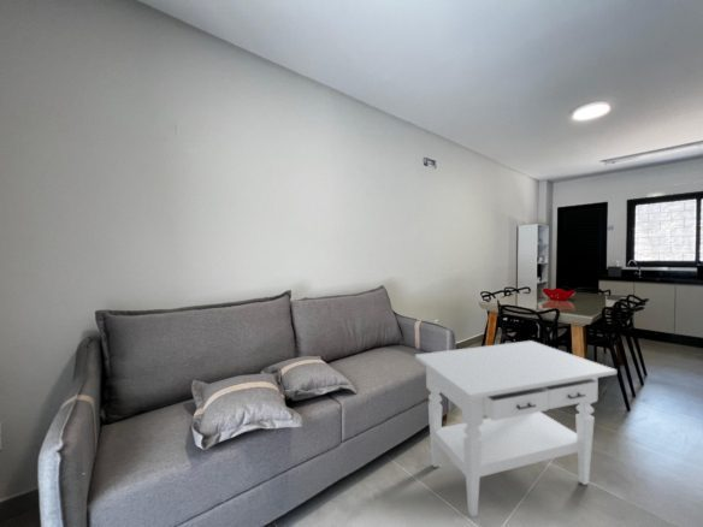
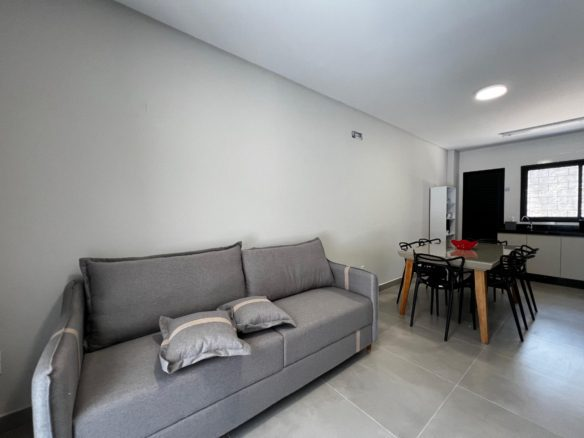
- side table (508, 419)
